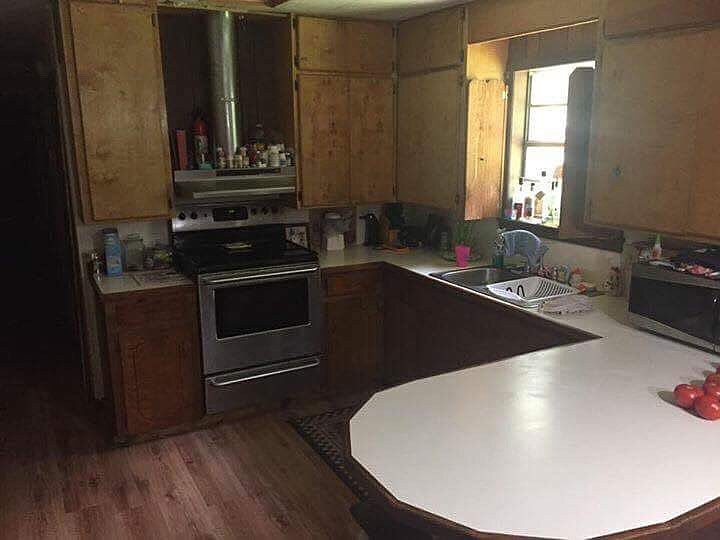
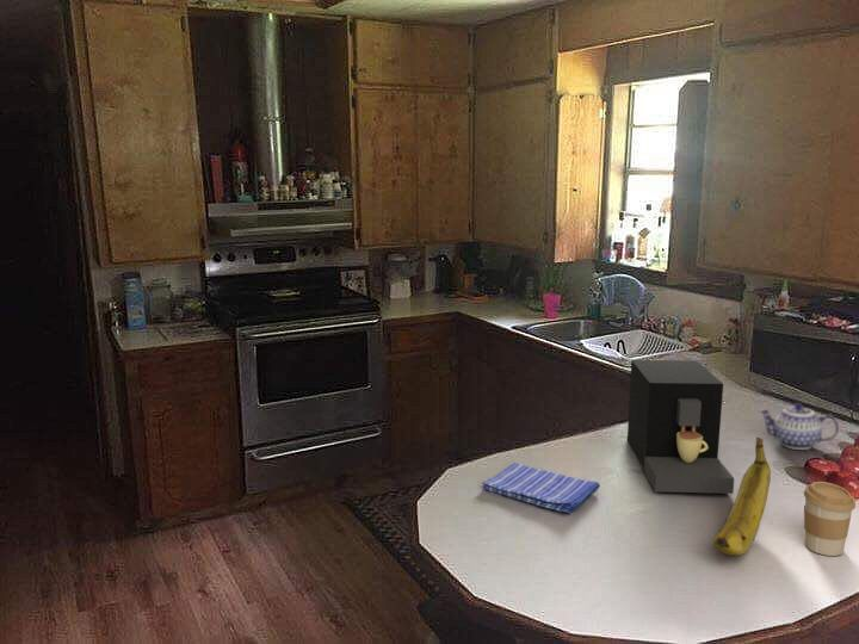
+ teapot (797, 423)
+ coffee cup (827, 518)
+ banana (741, 497)
+ dish towel (540, 484)
+ coffee maker (676, 421)
